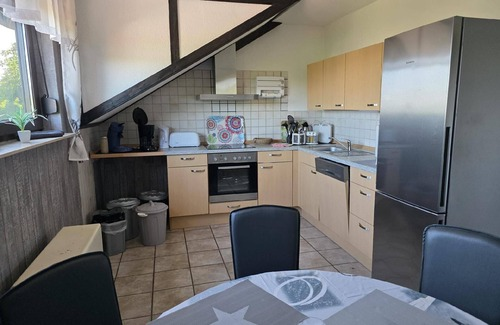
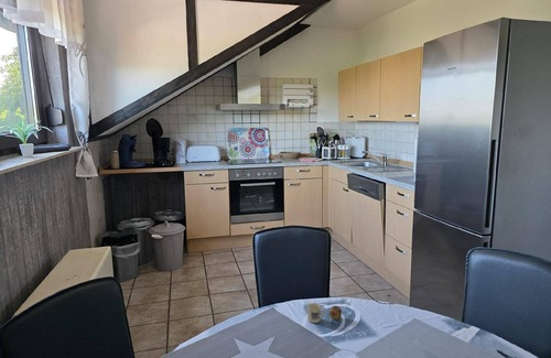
+ mug (324, 312)
